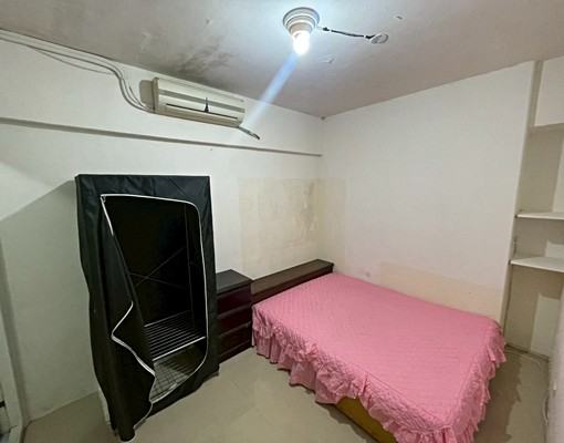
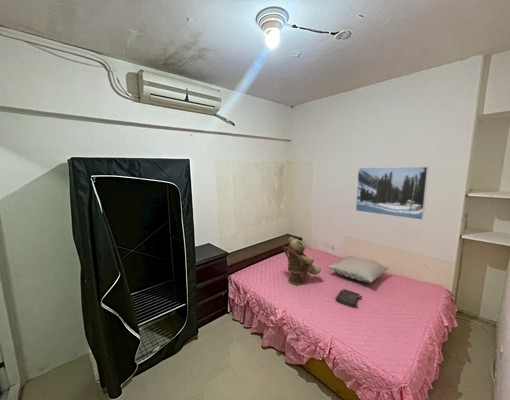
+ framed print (388, 191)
+ teddy bear (302, 258)
+ pillow (357, 267)
+ book (348, 297)
